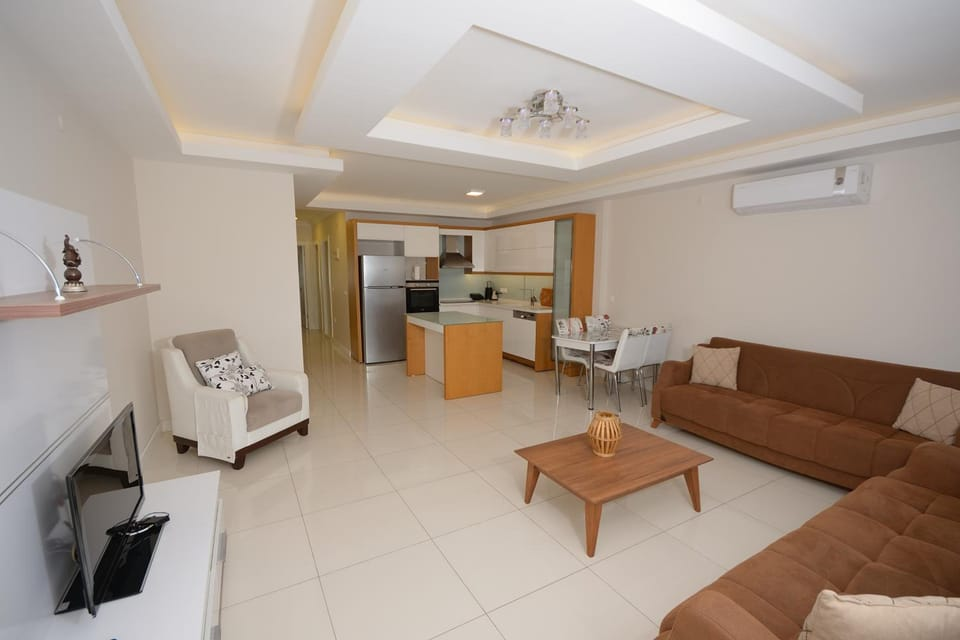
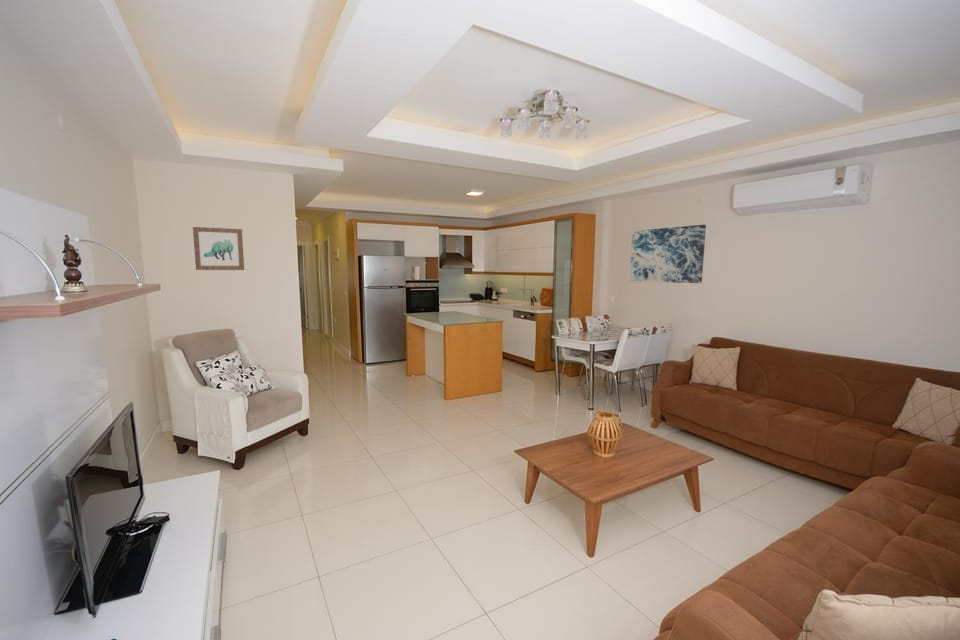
+ wall art (664, 255)
+ wall art (219, 249)
